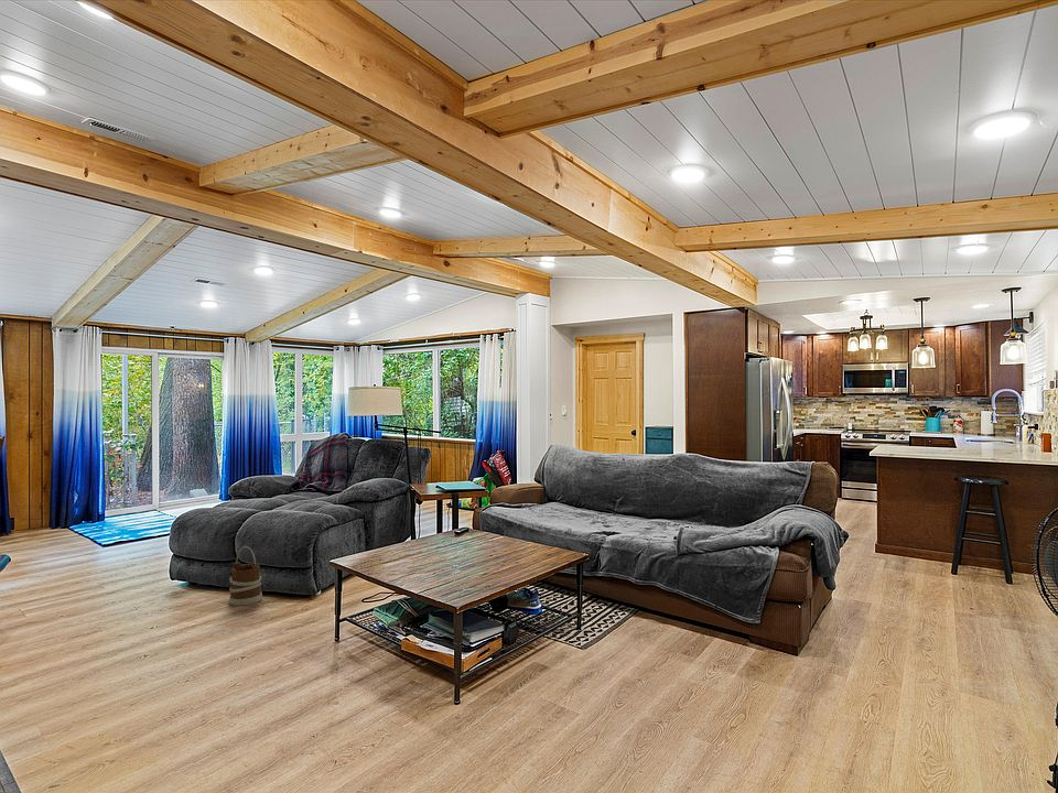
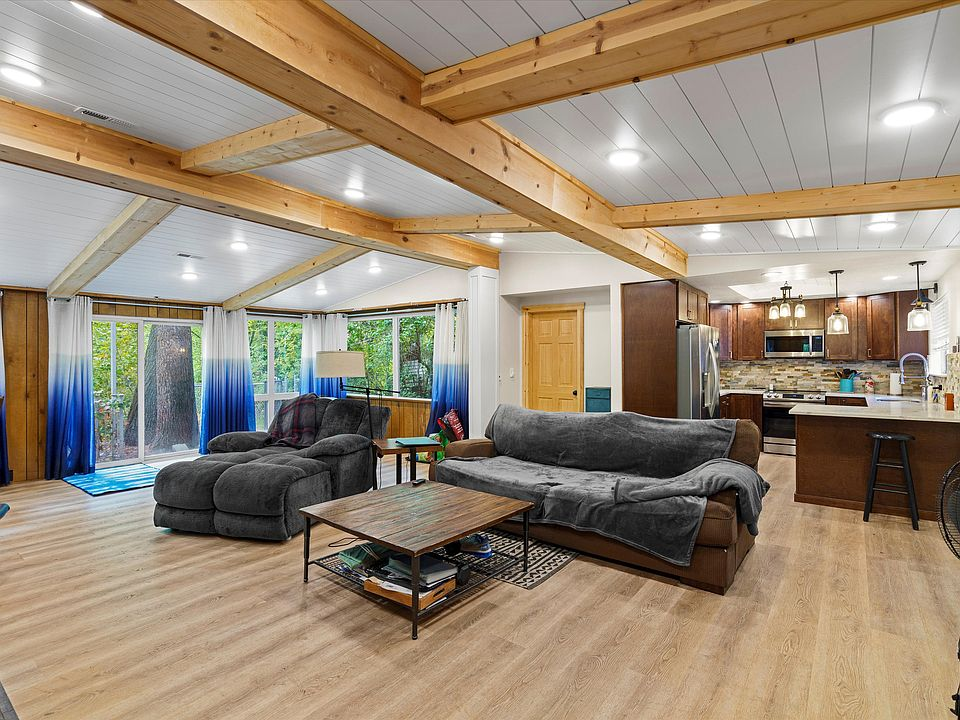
- wooden bucket (246, 573)
